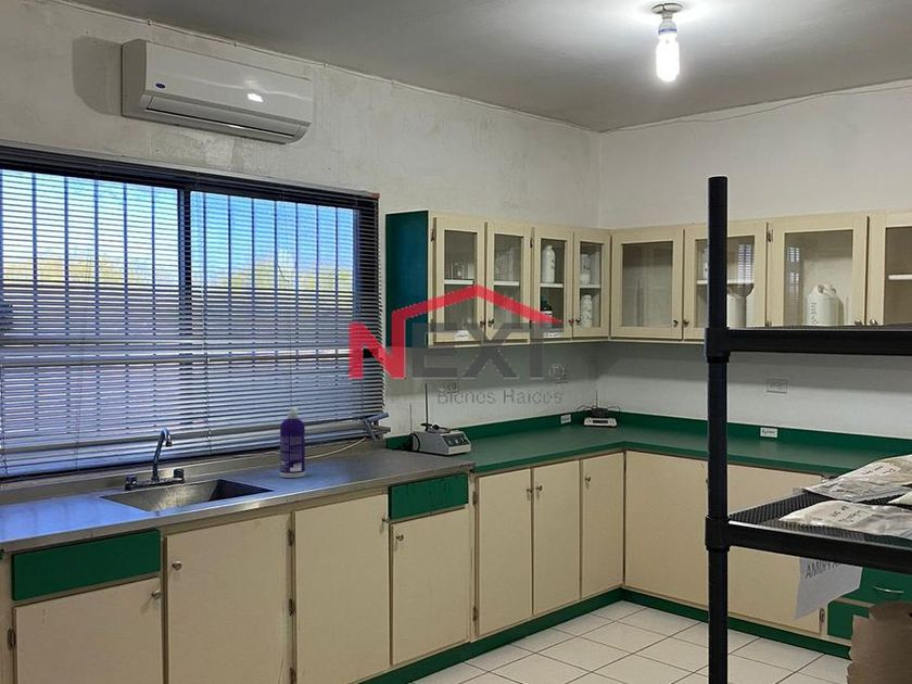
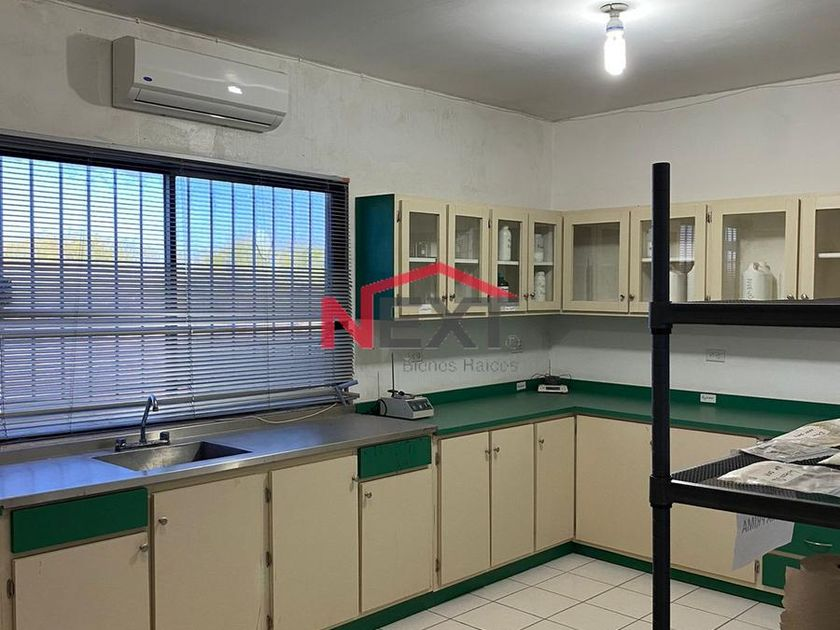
- spray bottle (292, 442)
